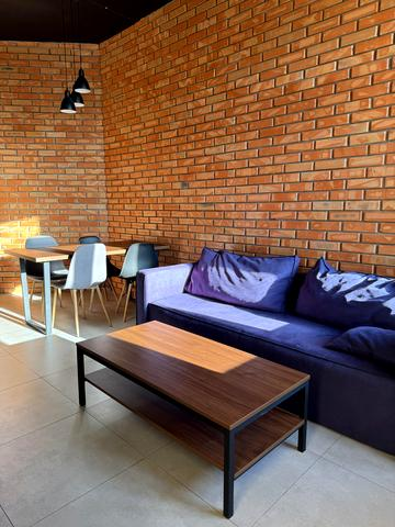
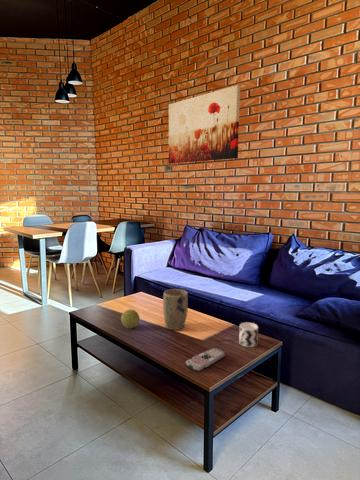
+ decorative ball (130, 318)
+ wall art (200, 129)
+ remote control (206, 358)
+ cup (246, 335)
+ plant pot (175, 309)
